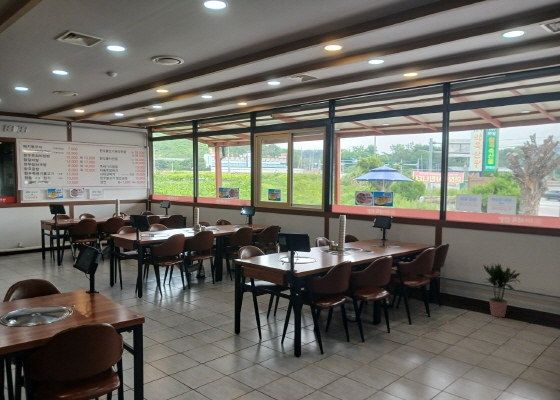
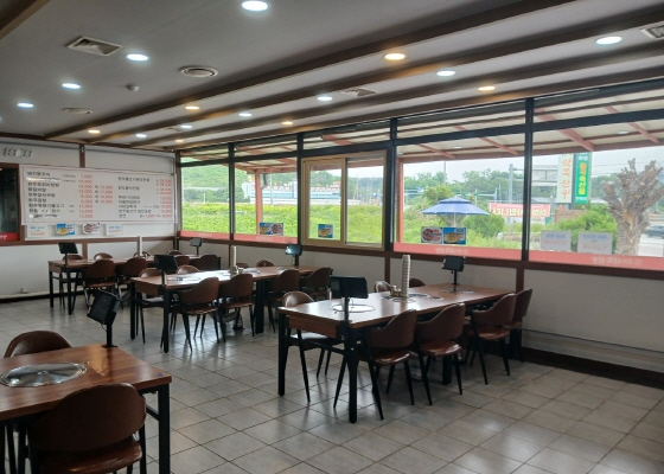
- potted plant (503, 289)
